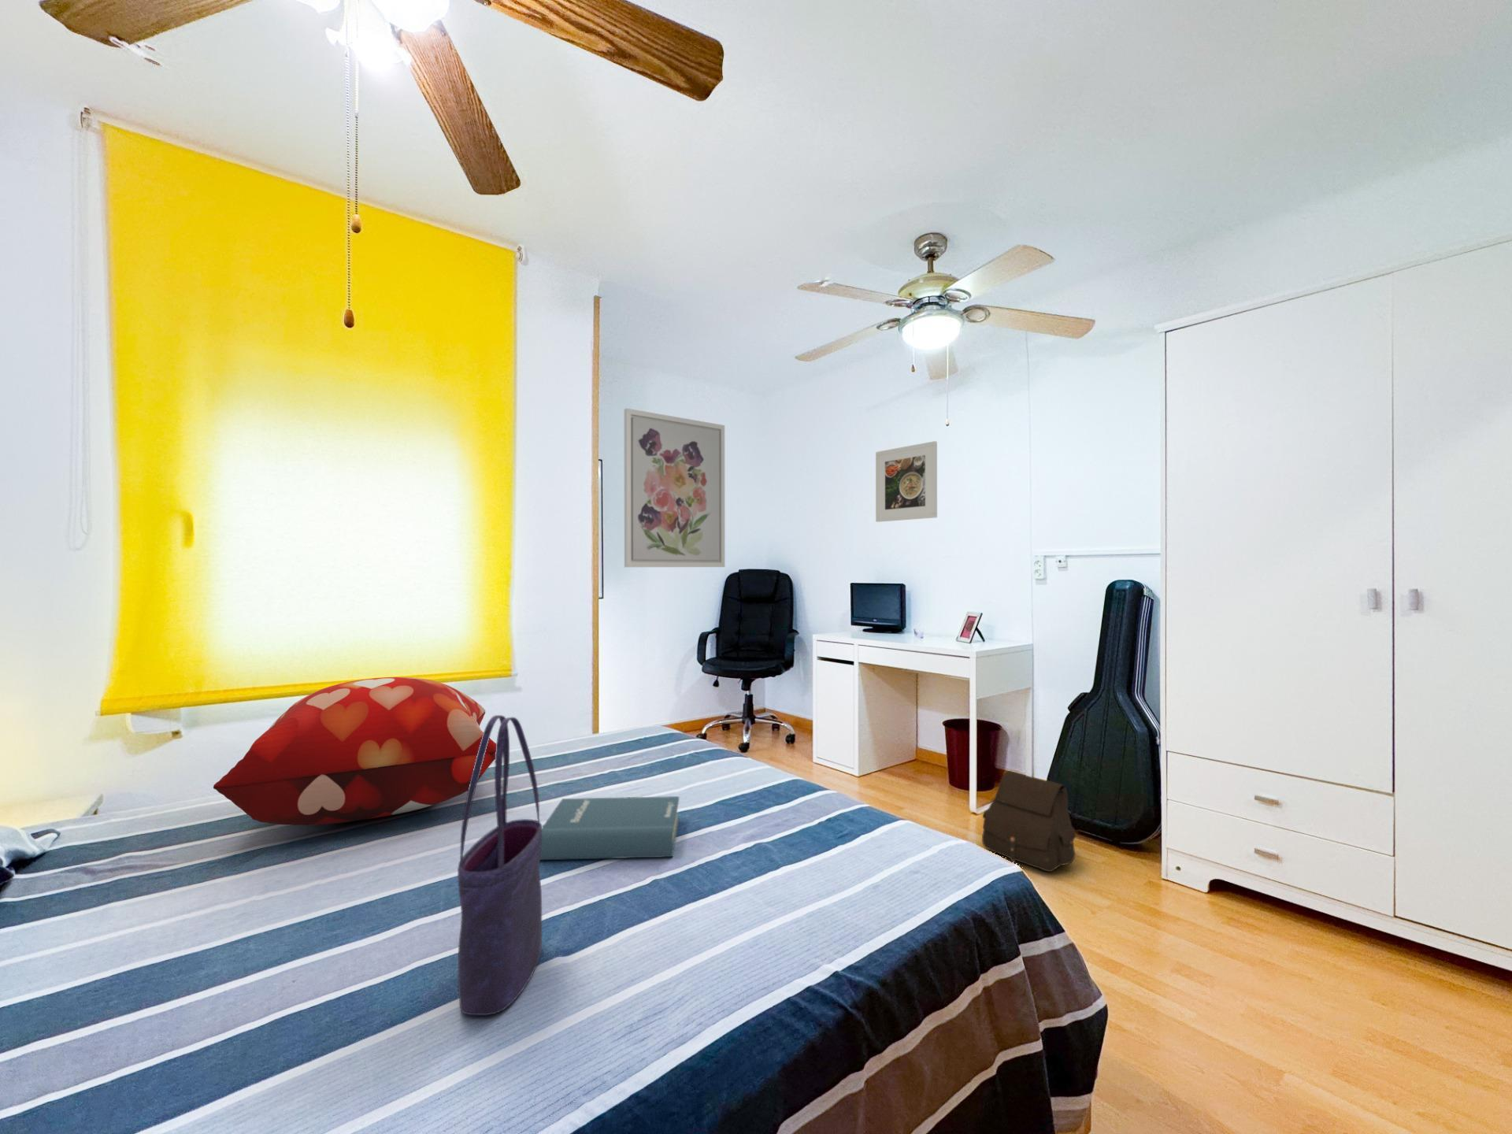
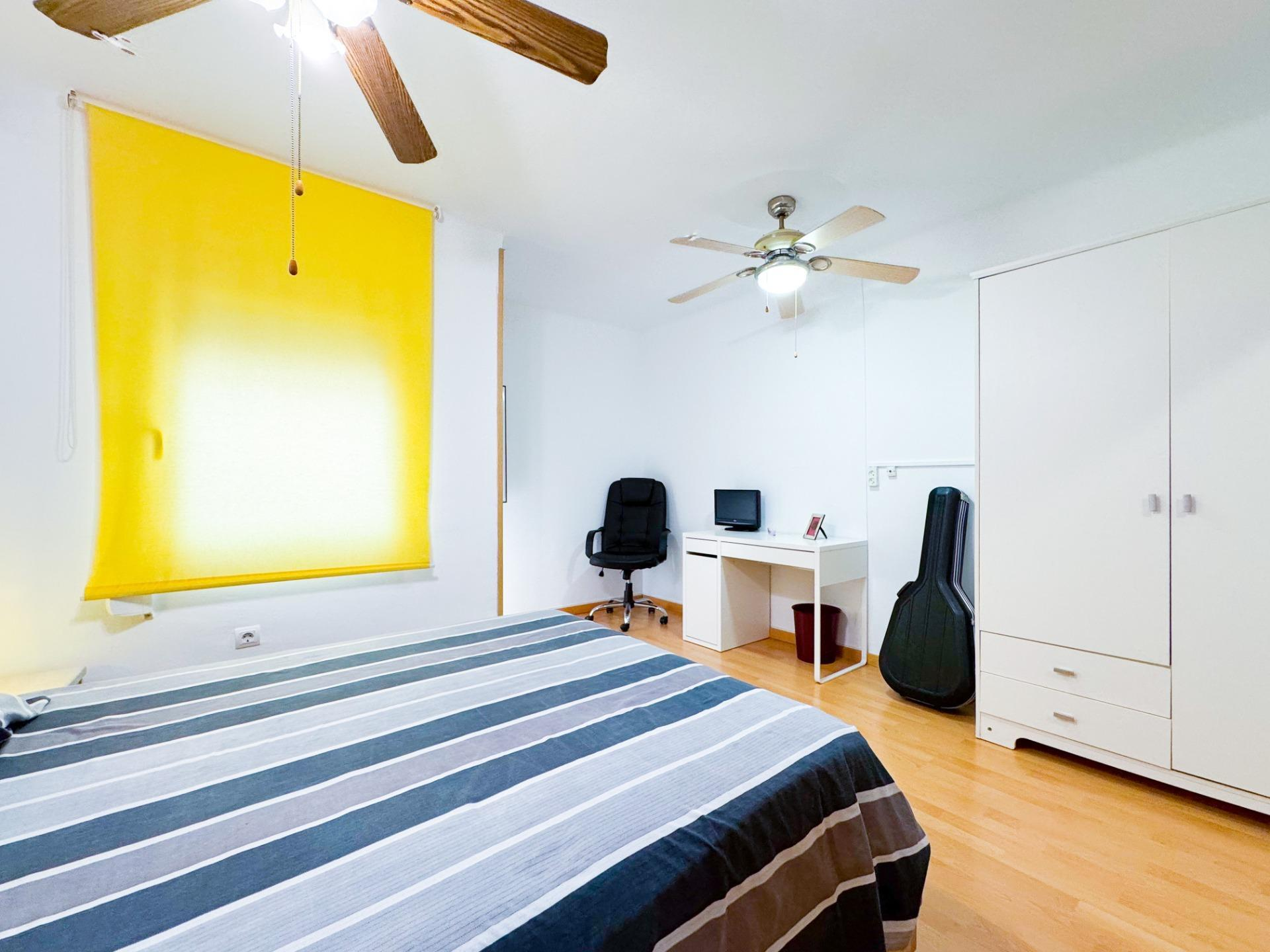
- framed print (905, 482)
- hardback book (613, 827)
- decorative pillow (380, 741)
- wall art (676, 492)
- tote bag (504, 847)
- satchel (1031, 816)
